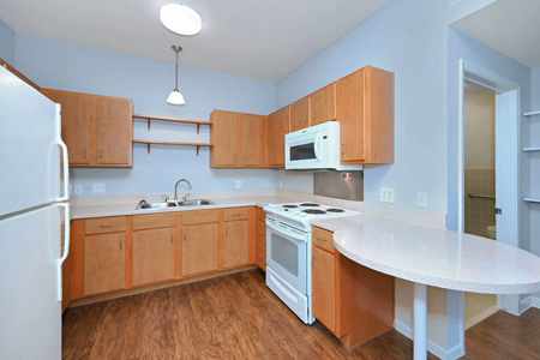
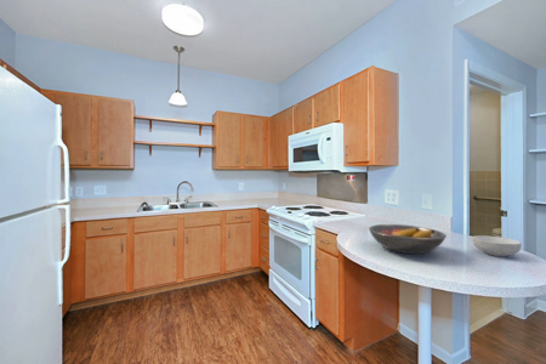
+ fruit bowl (404, 237)
+ cereal bowl (495, 246)
